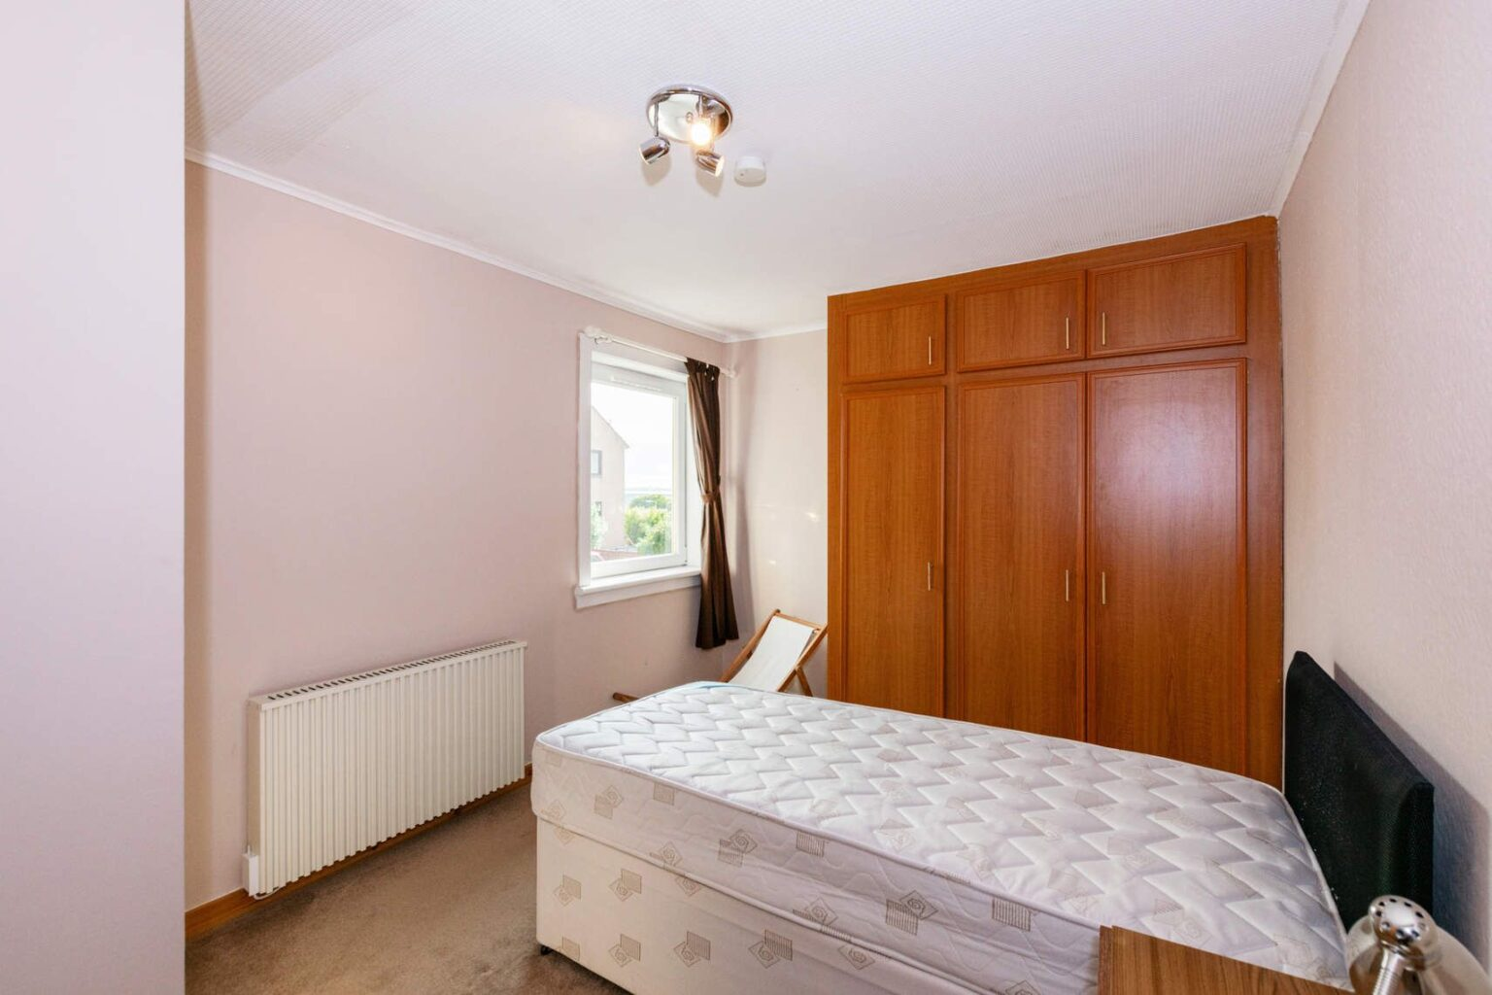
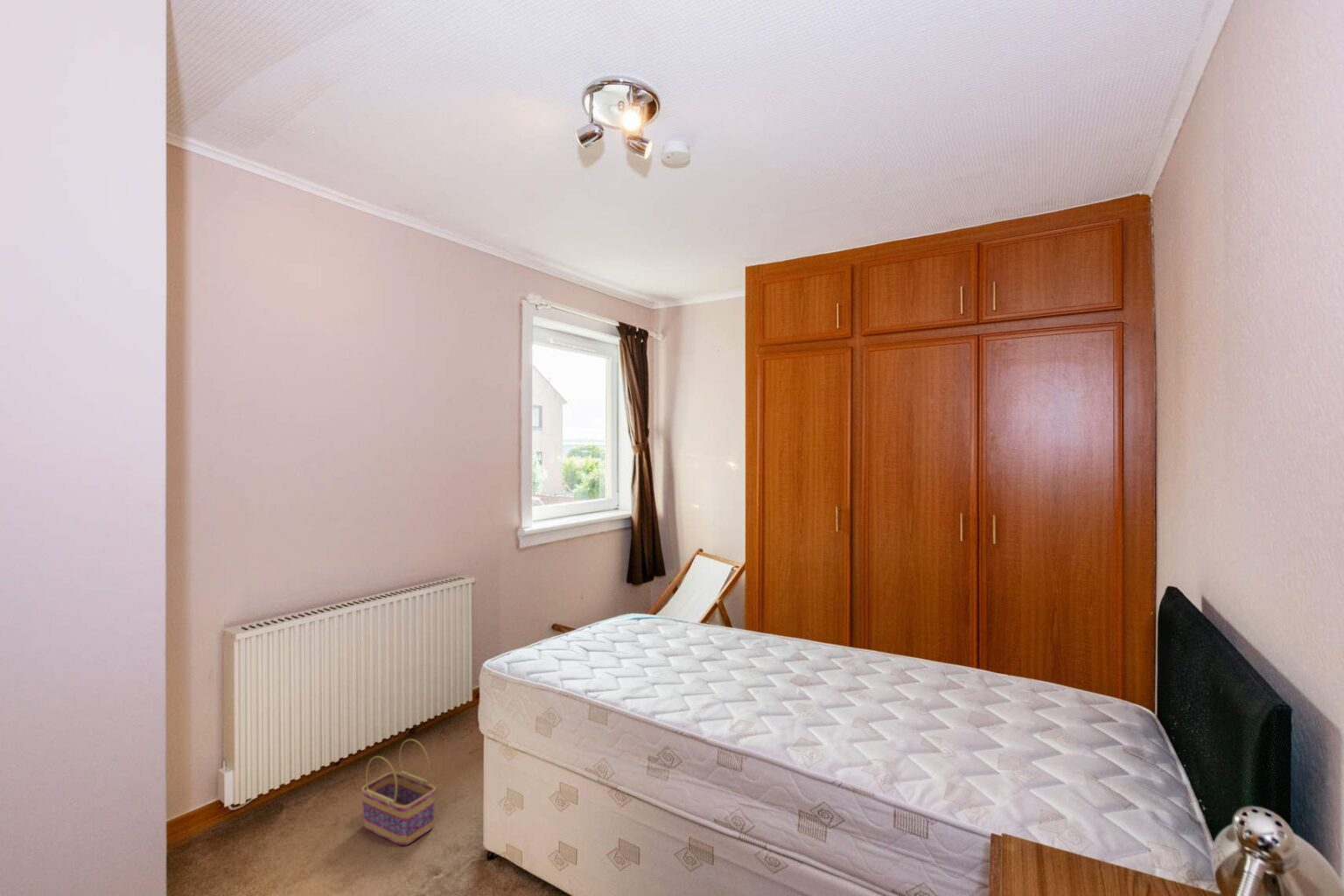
+ basket (398, 787)
